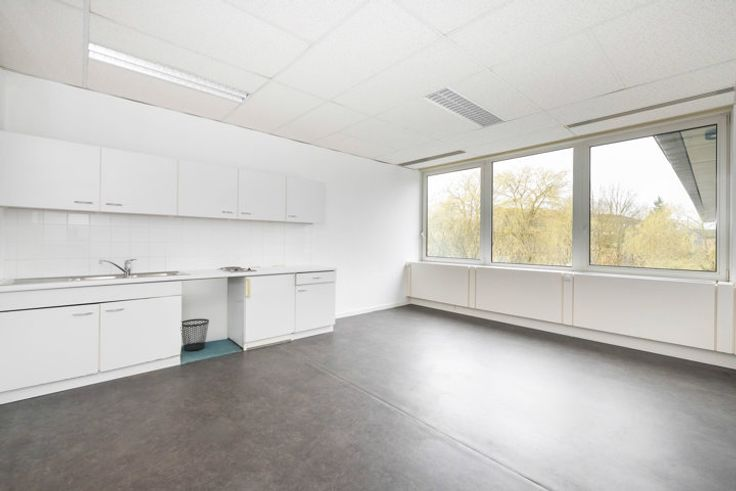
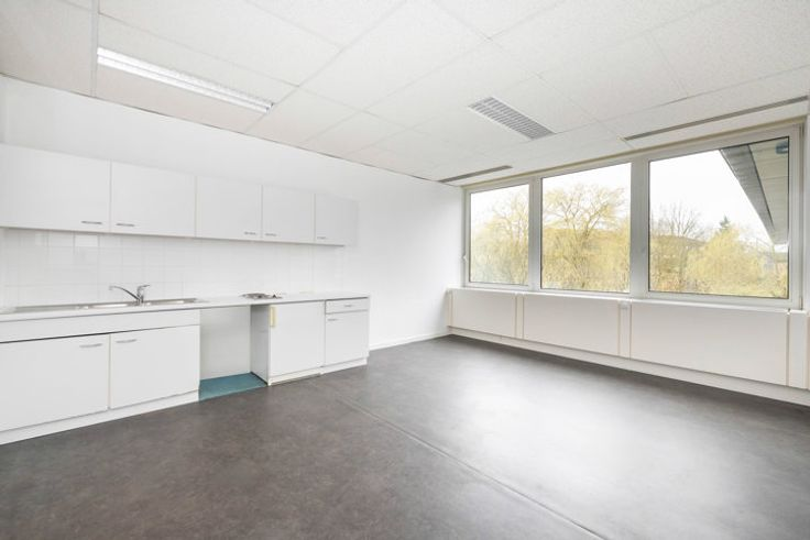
- wastebasket (194, 334)
